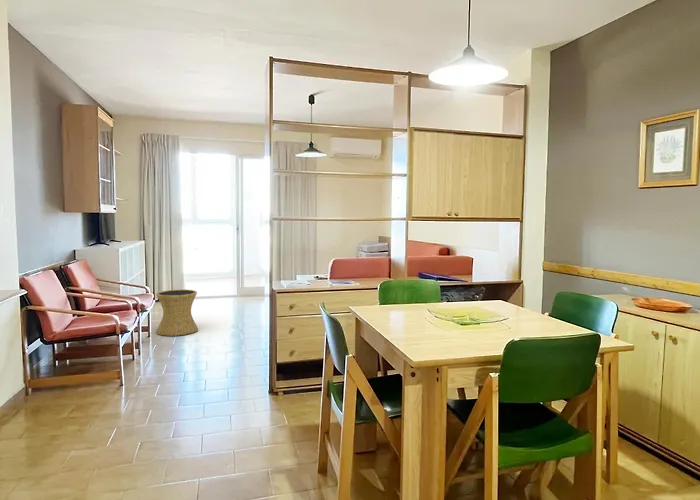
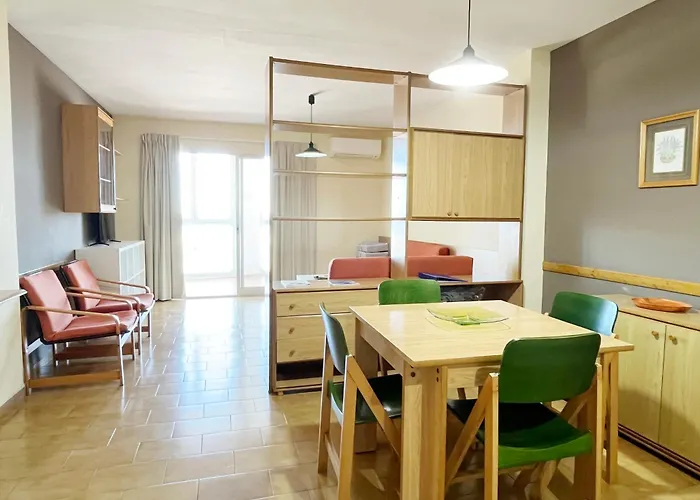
- side table (177, 311)
